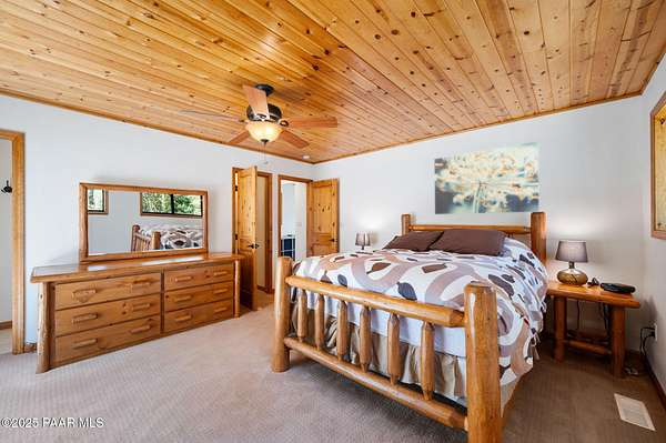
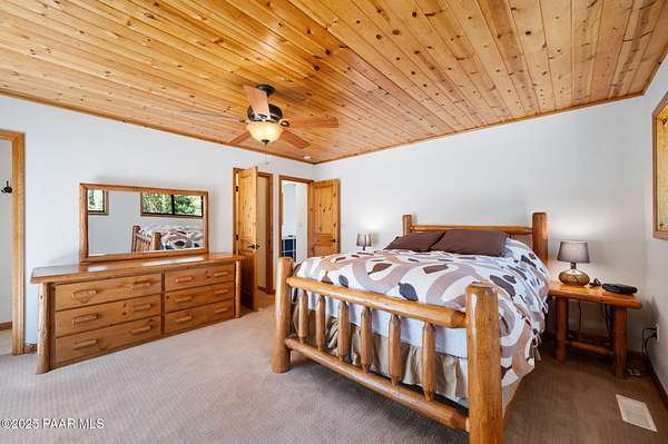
- wall art (481, 182)
